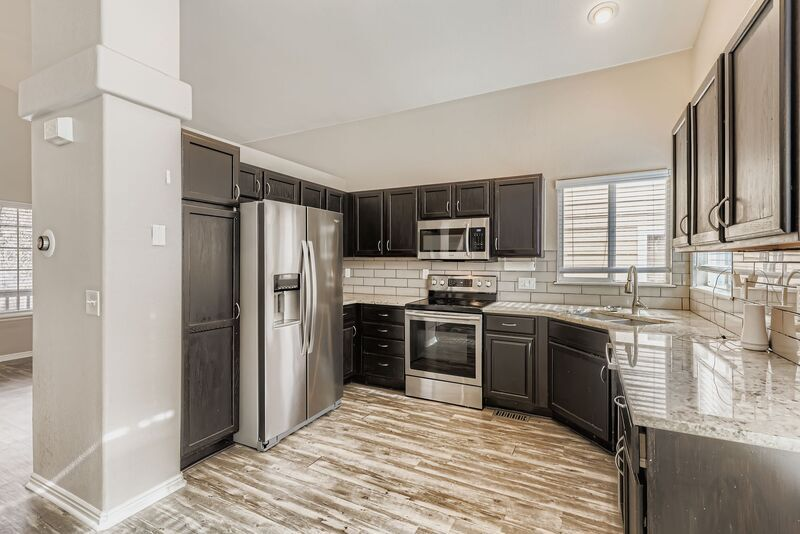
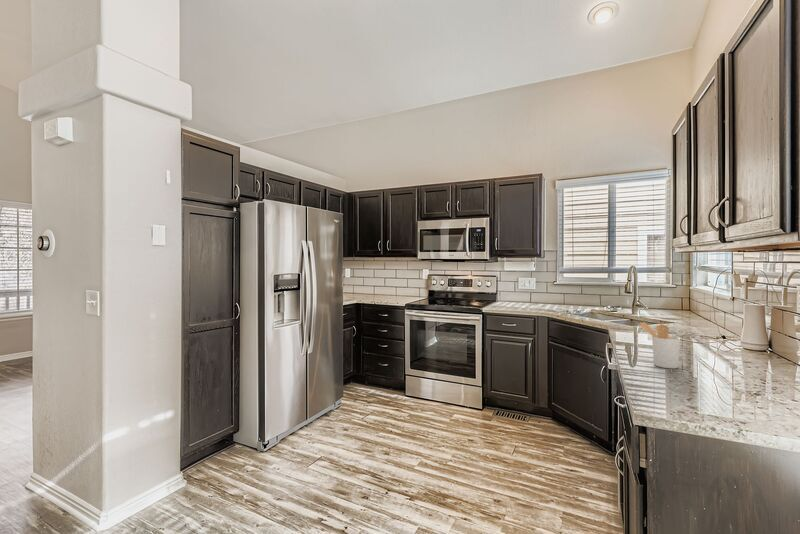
+ utensil holder (658, 343)
